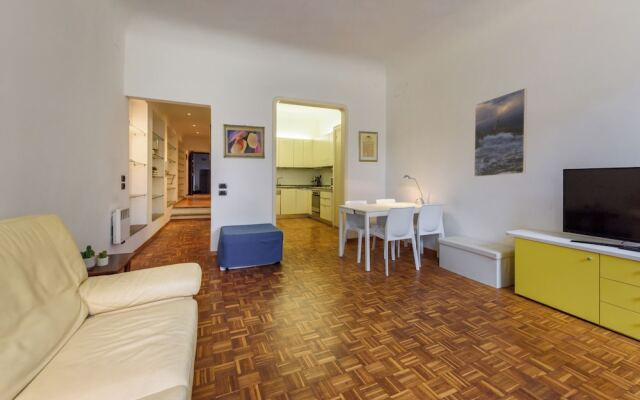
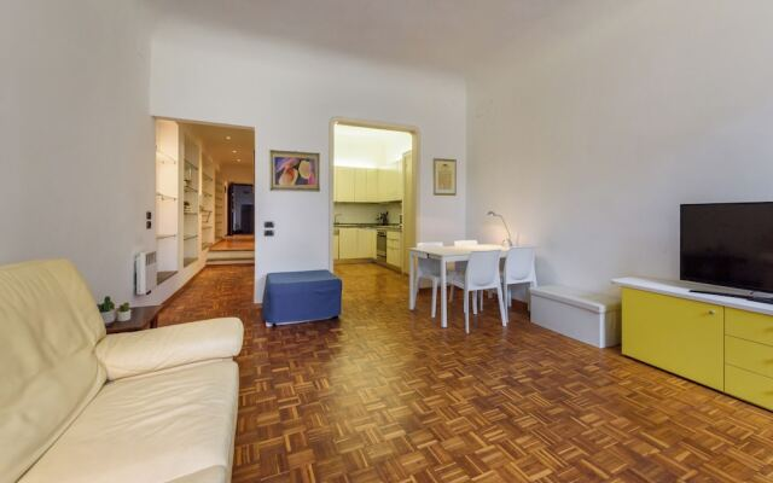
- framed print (498, 136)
